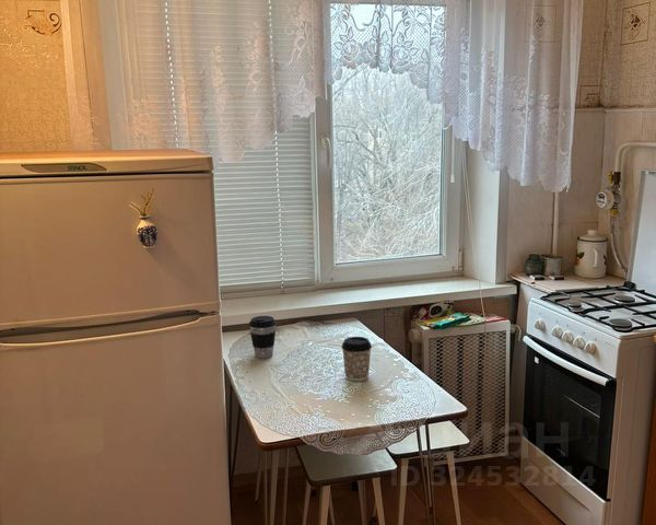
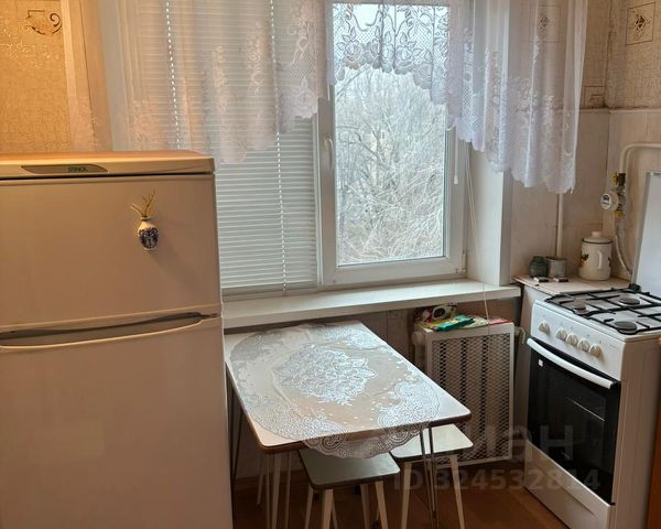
- coffee cup (356, 358)
- coffee cup (262, 337)
